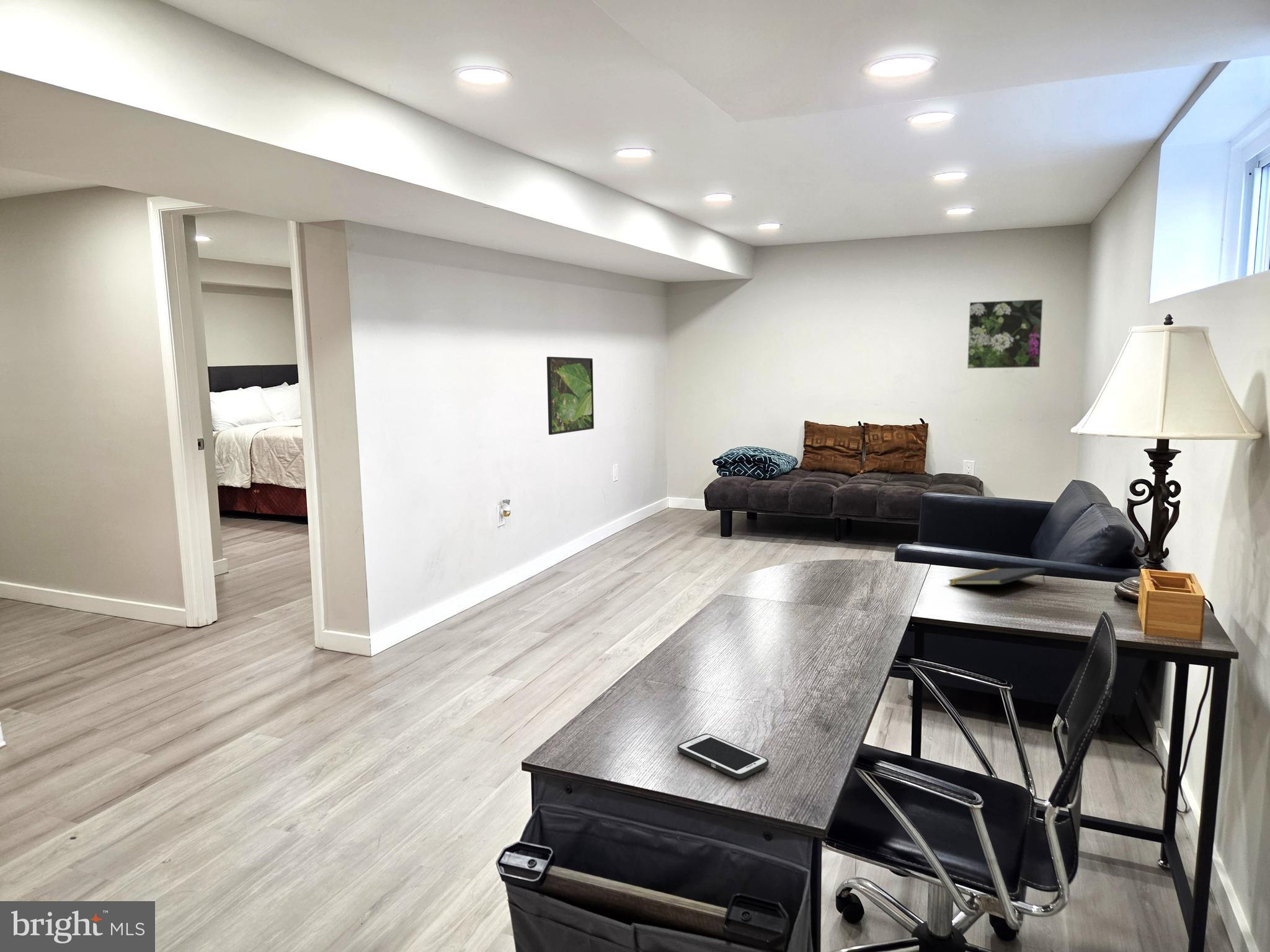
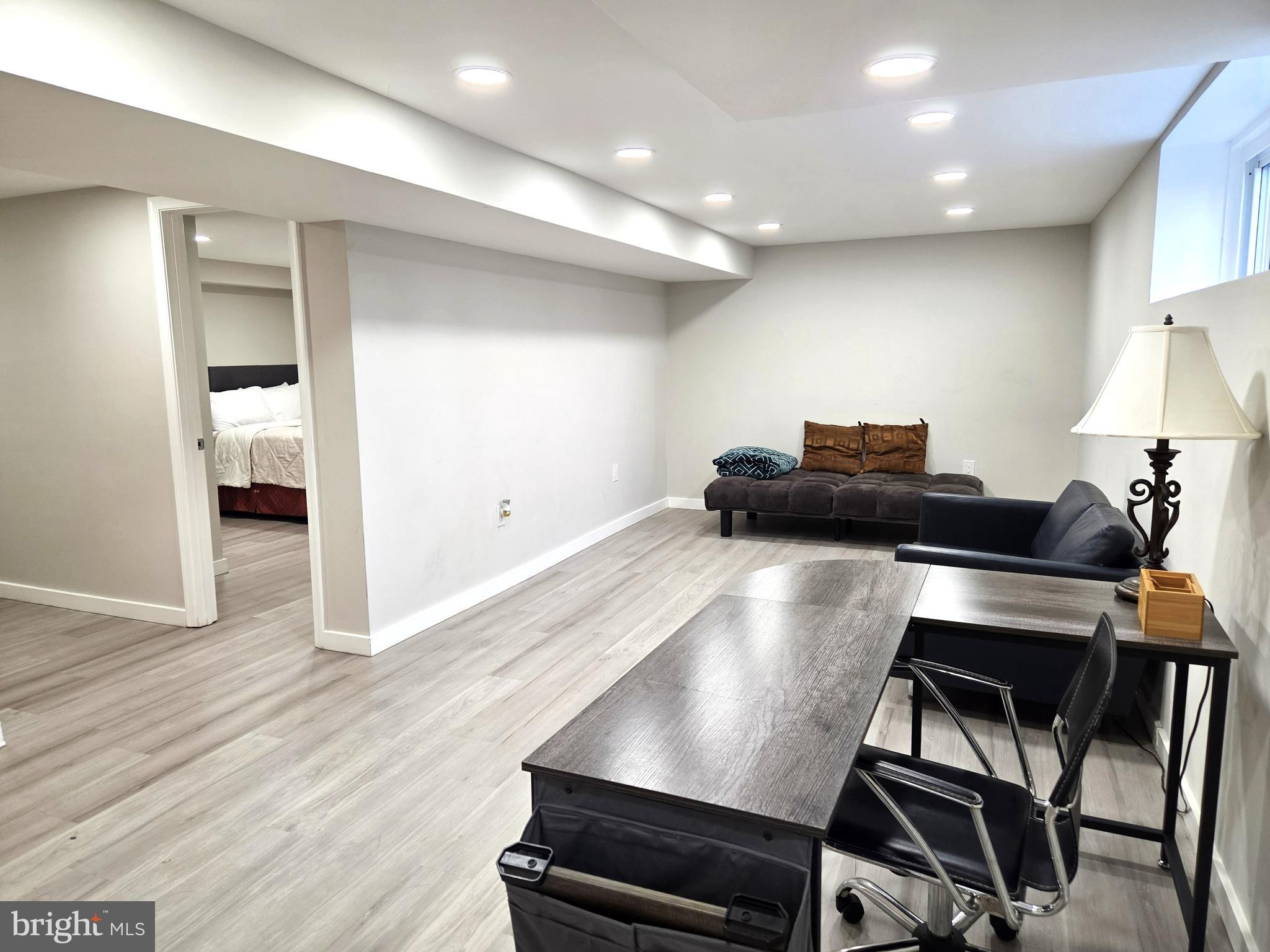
- notepad (997, 576)
- cell phone (722, 755)
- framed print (1004, 334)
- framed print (571, 395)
